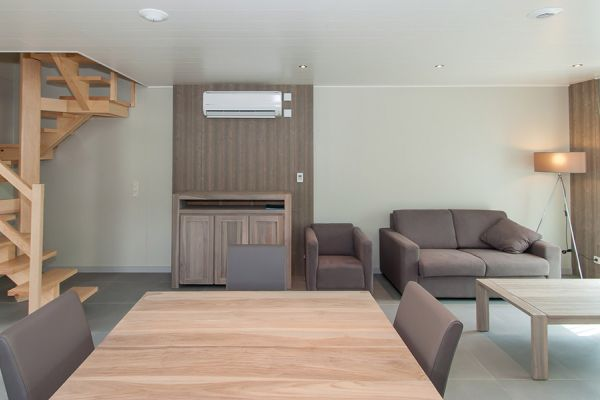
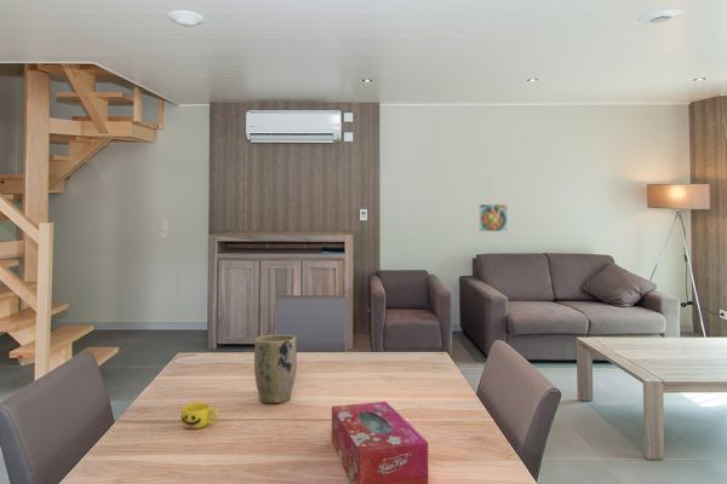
+ cup (200, 415)
+ tissue box (374, 443)
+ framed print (493, 218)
+ plant pot (275, 368)
